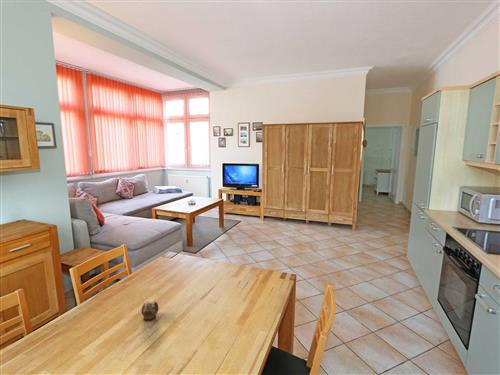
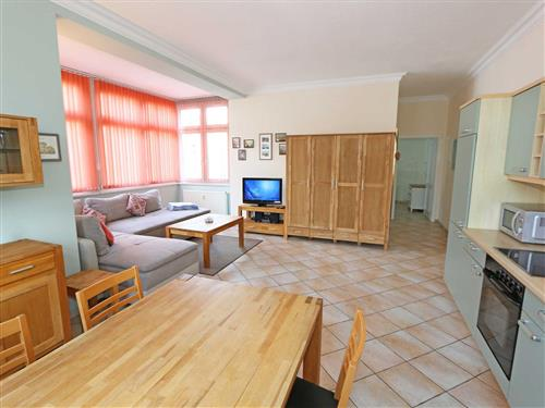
- decorative egg (150, 309)
